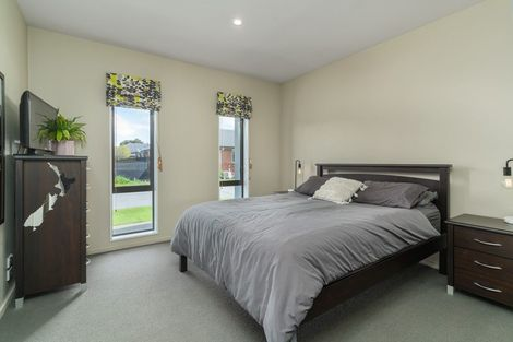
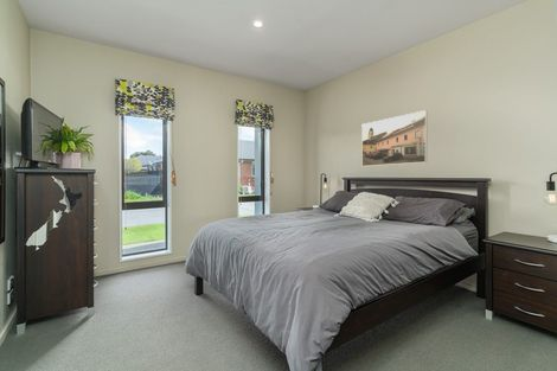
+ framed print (391, 141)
